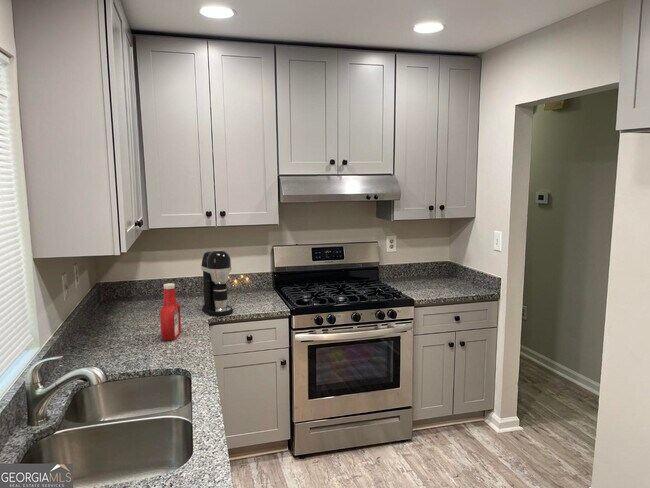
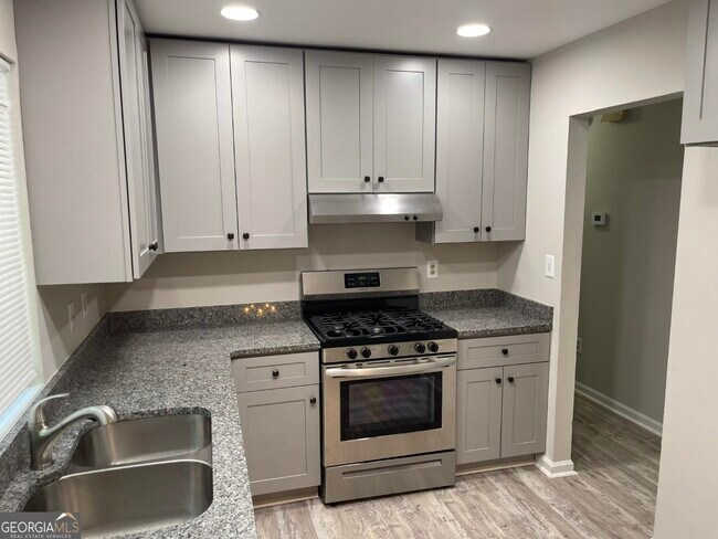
- coffee maker (216, 280)
- soap bottle (170, 310)
